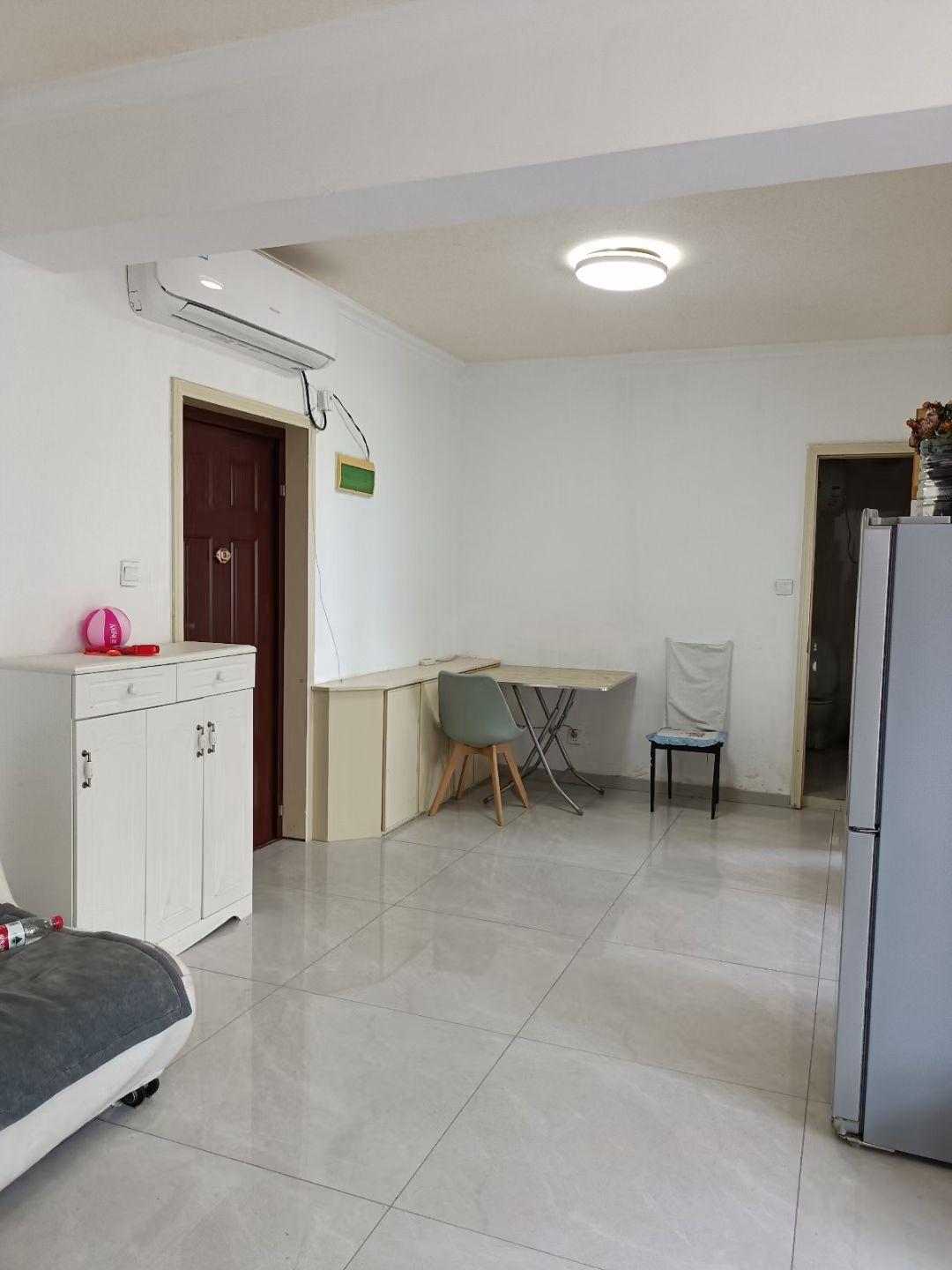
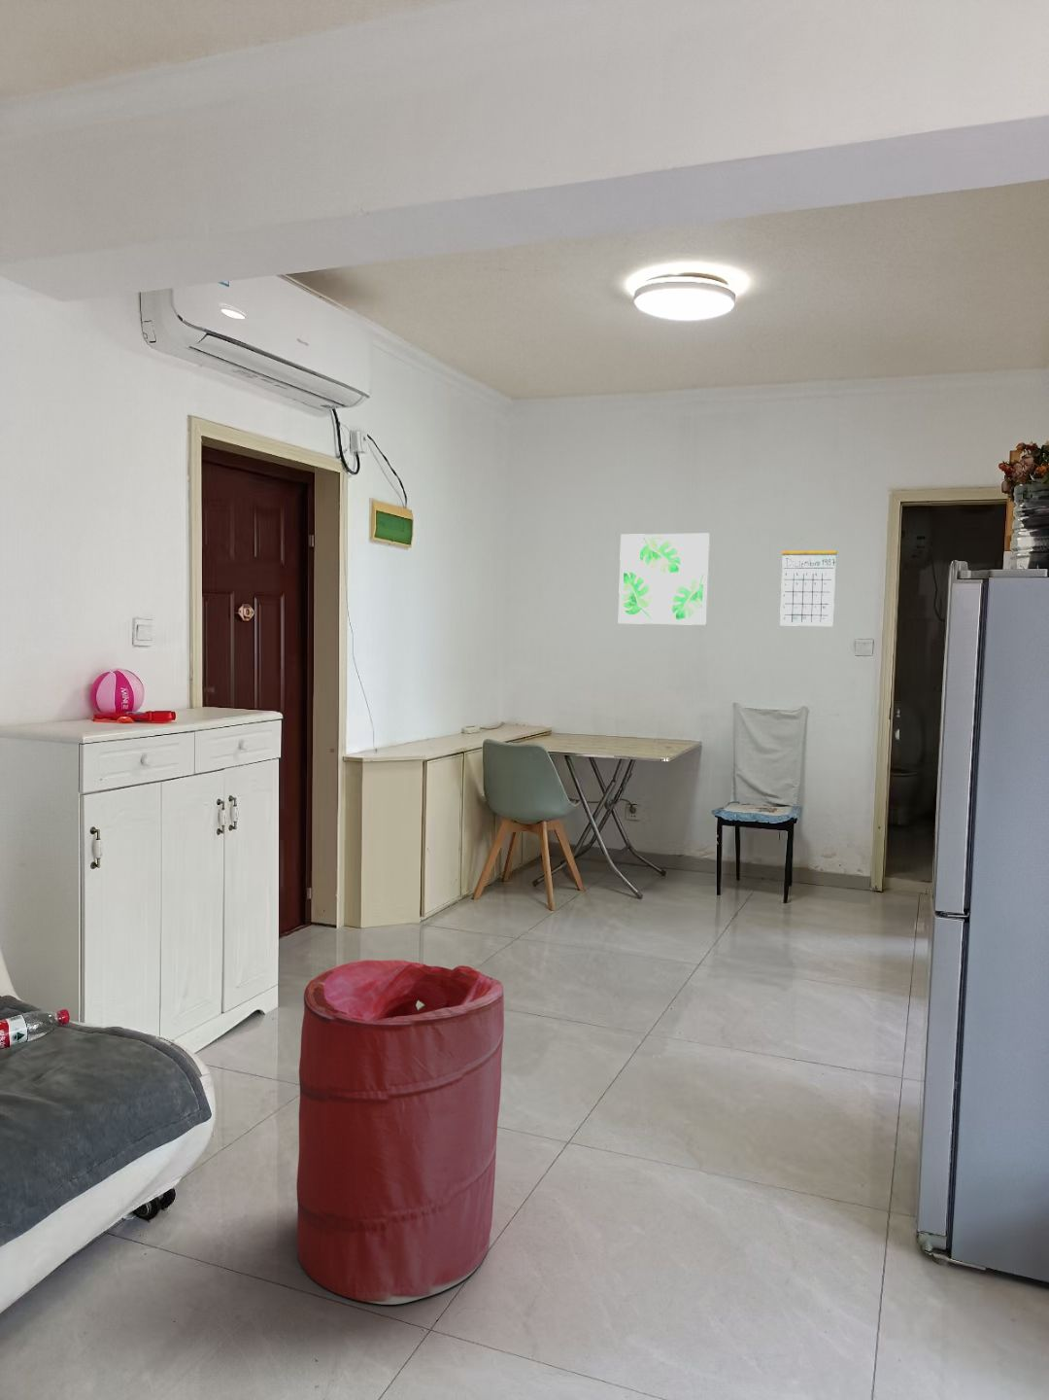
+ calendar (808, 579)
+ laundry hamper (401, 1108)
+ wall art (662, 579)
